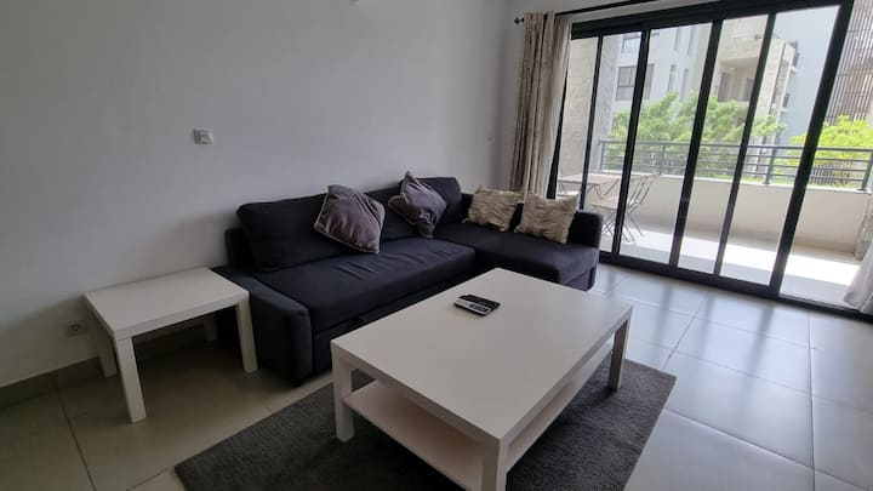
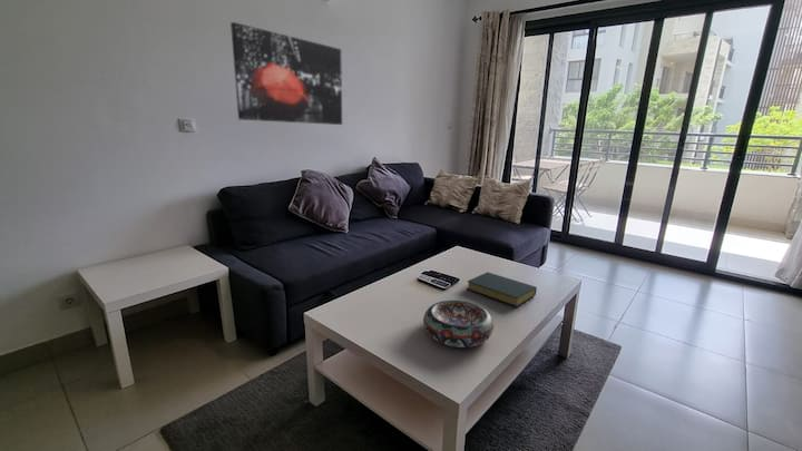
+ hardback book (500, 287)
+ wall art (294, 80)
+ decorative bowl (458, 322)
